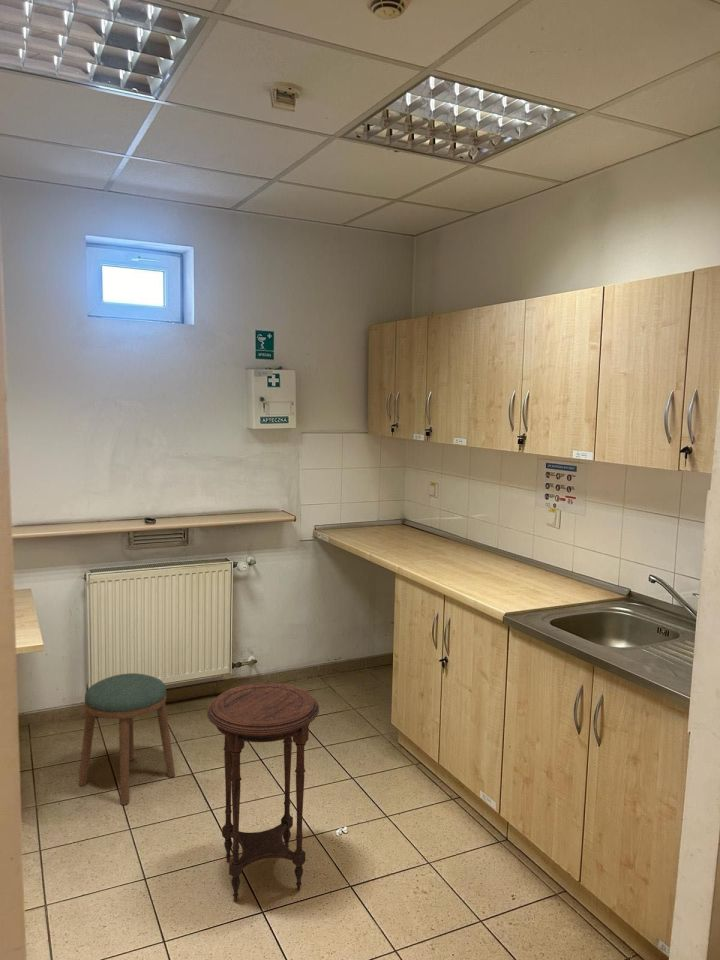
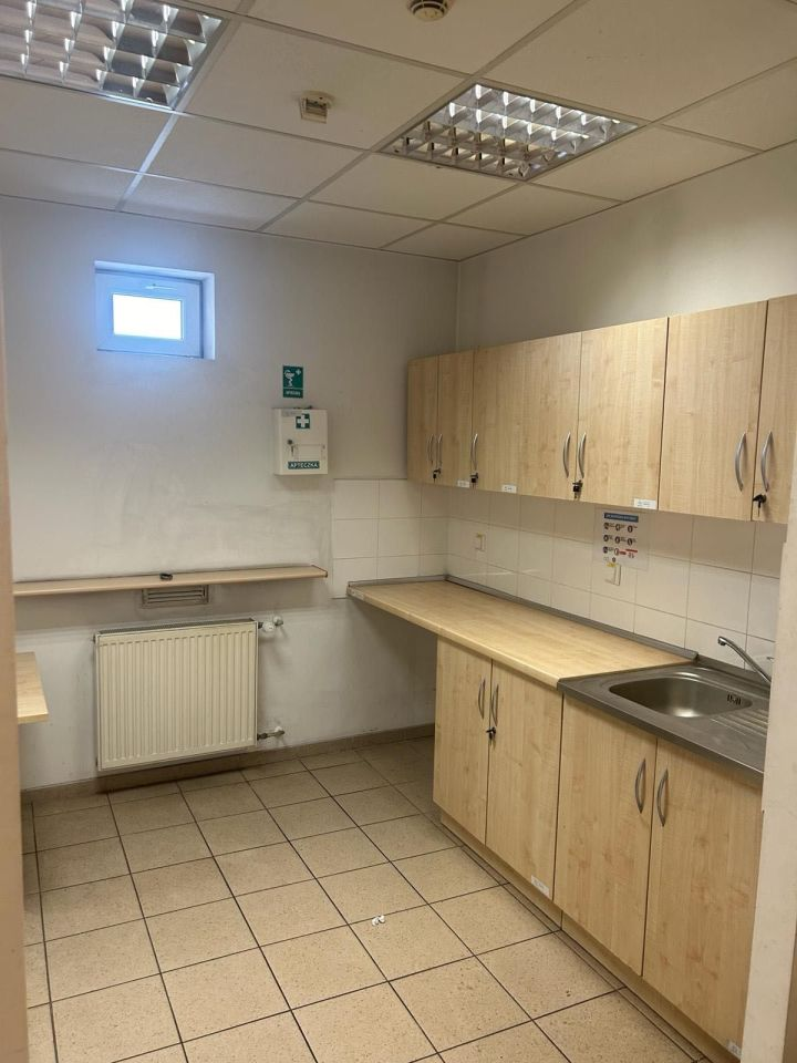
- stool (126, 731)
- side table (285, 789)
